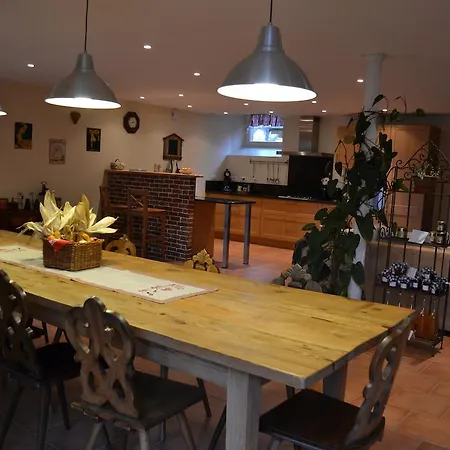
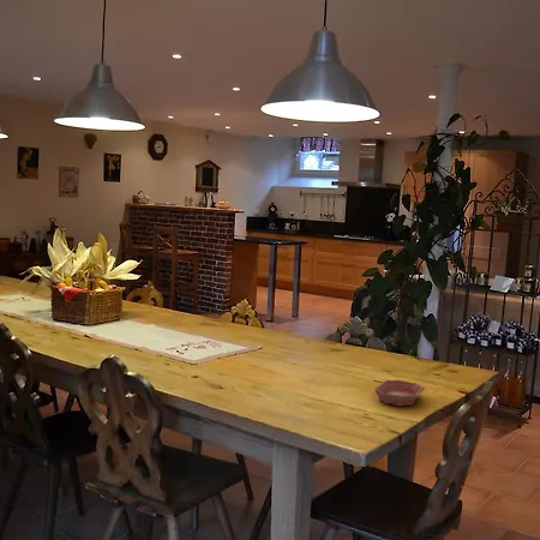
+ bowl (398, 392)
